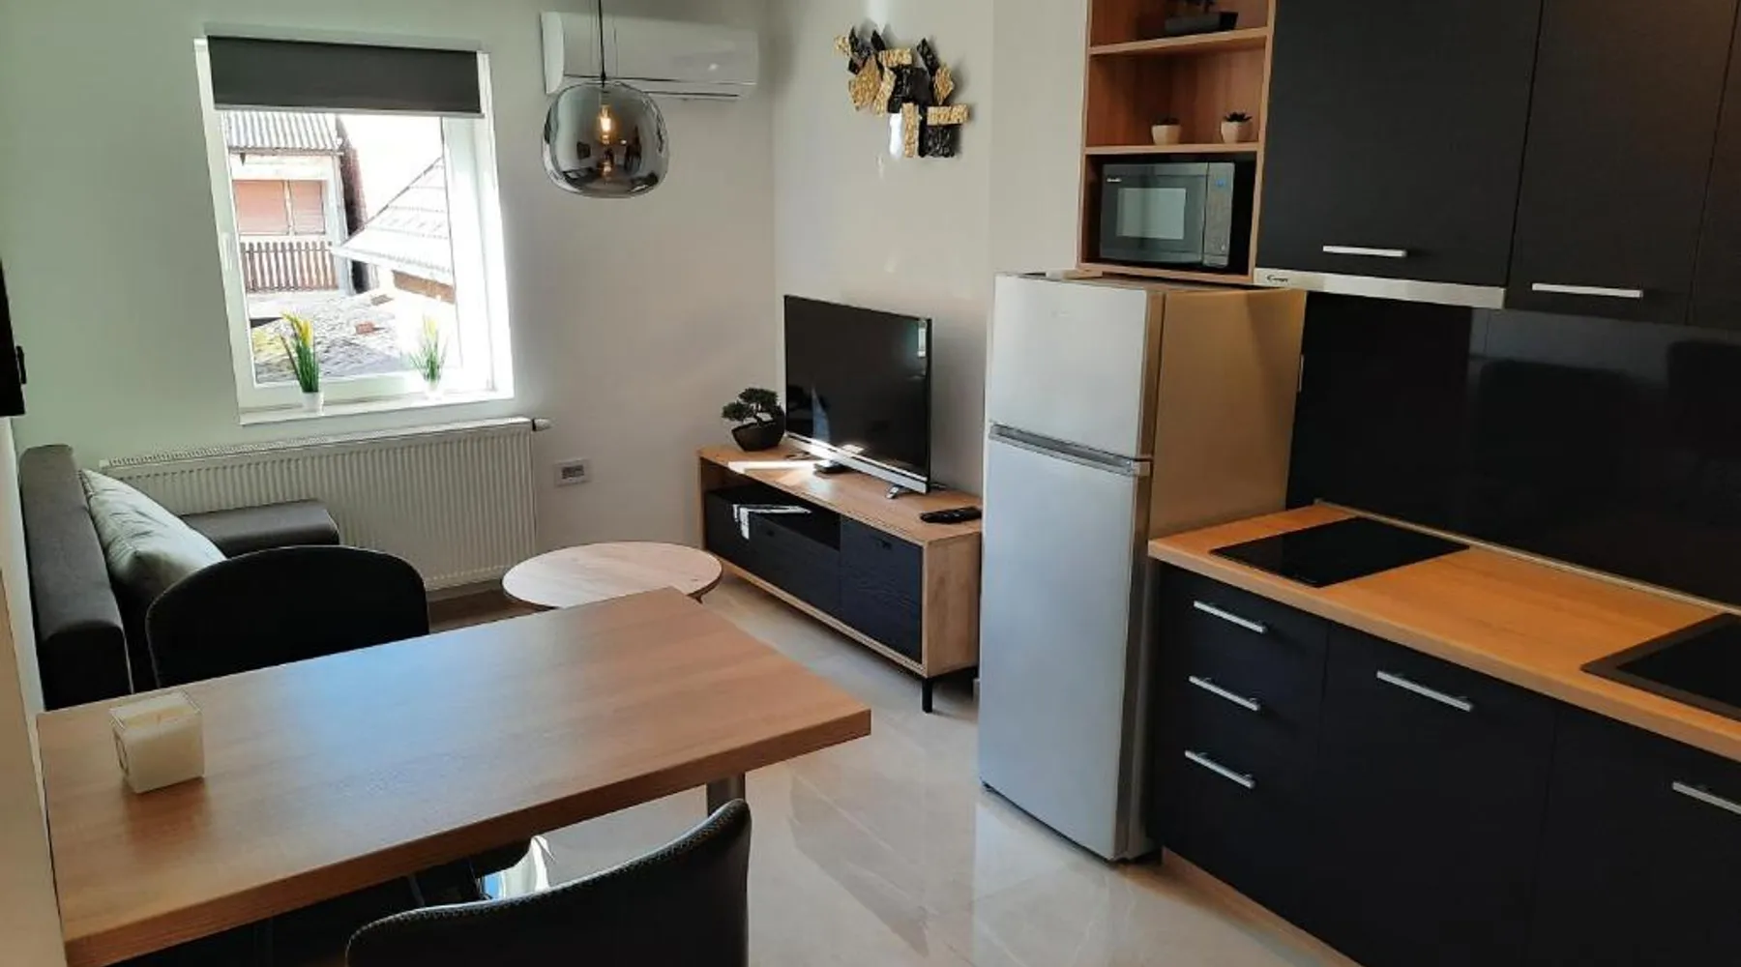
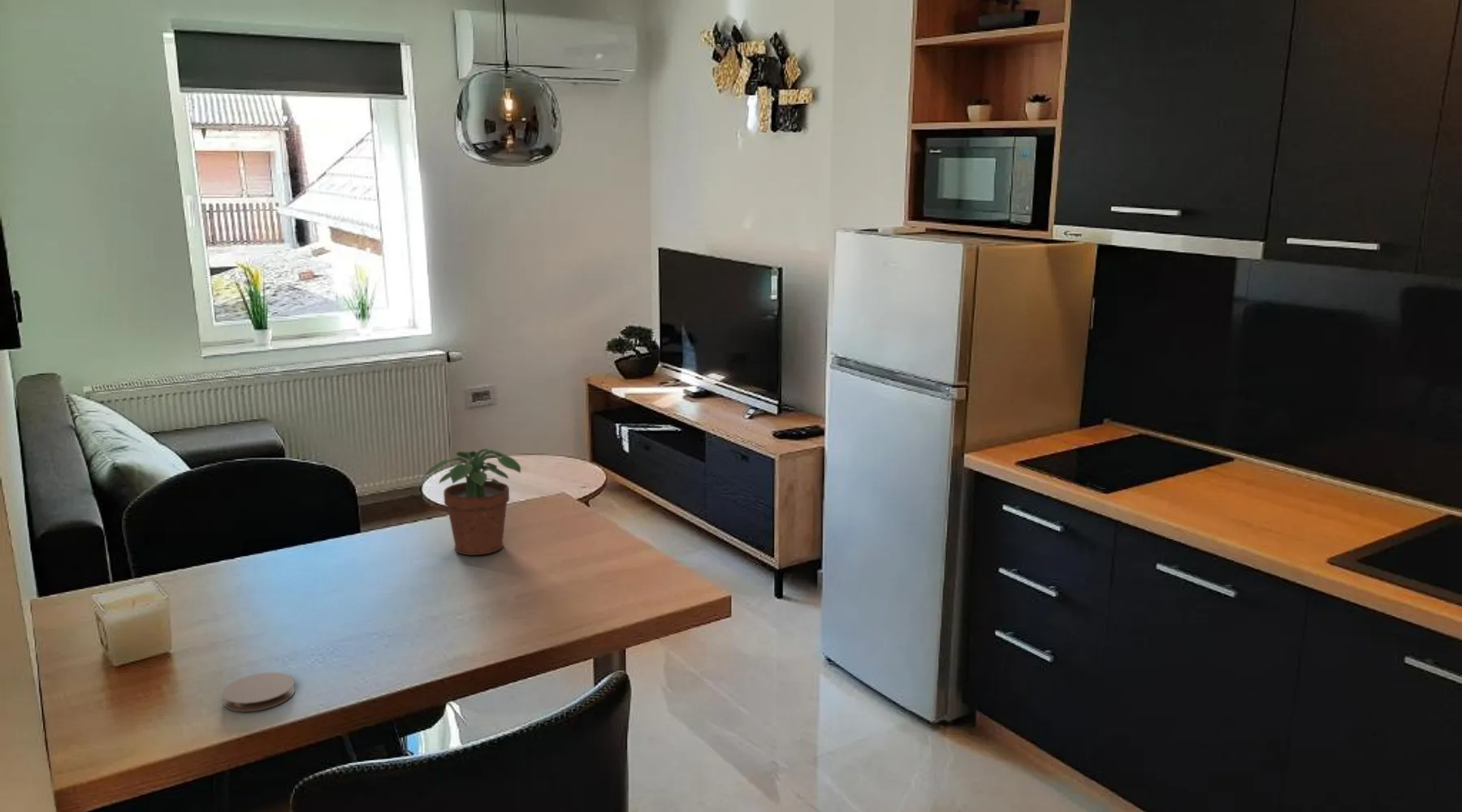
+ potted plant (477, 502)
+ coaster (258, 691)
